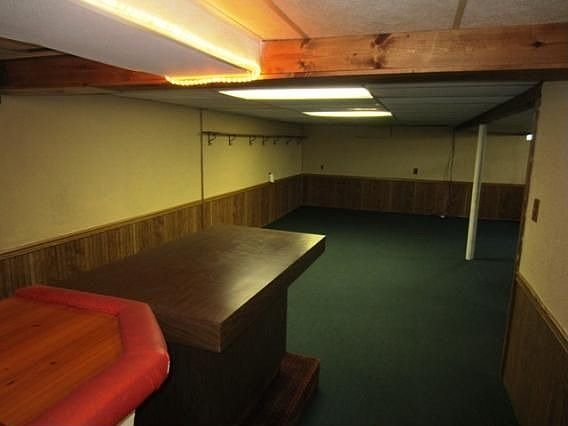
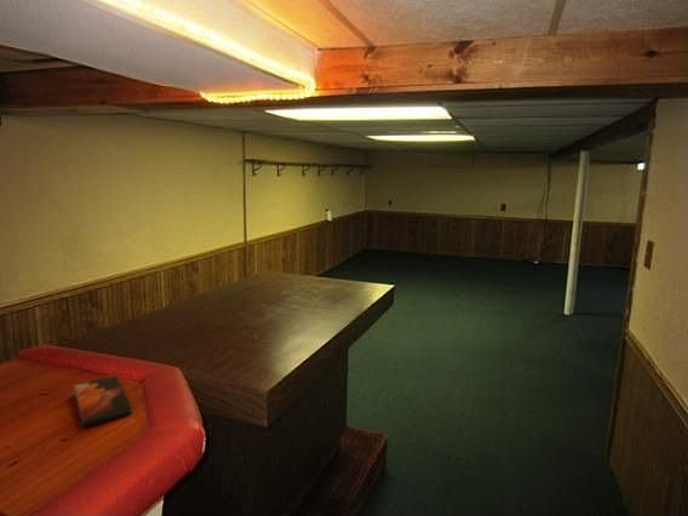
+ smartphone (102, 399)
